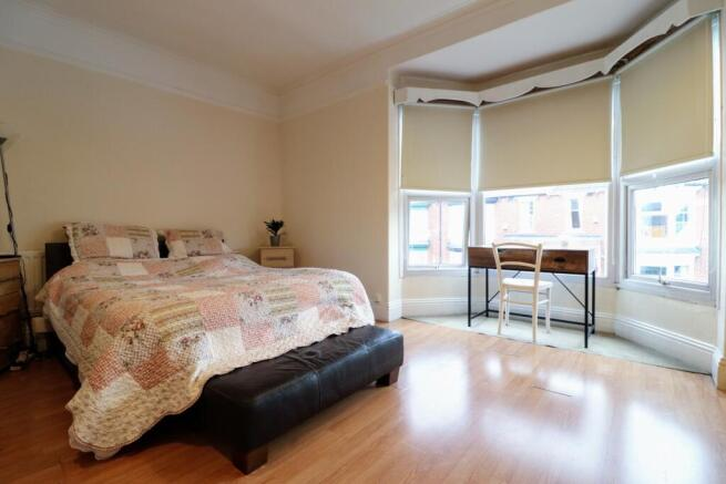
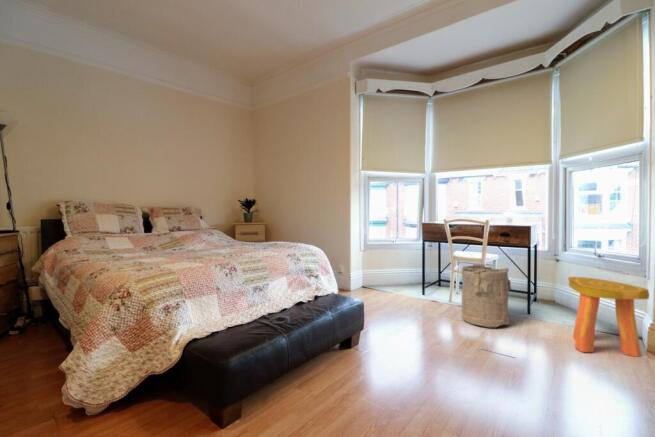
+ laundry hamper (486, 292)
+ stool (596, 316)
